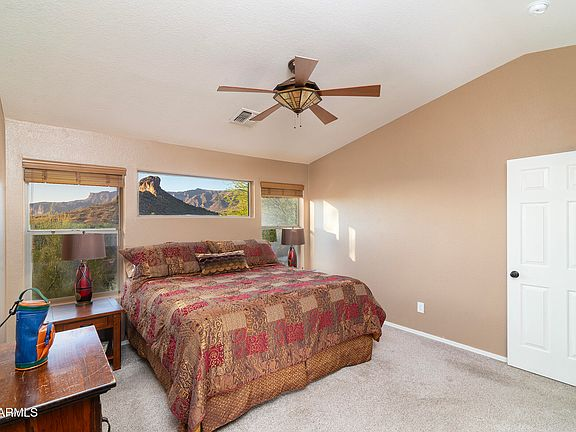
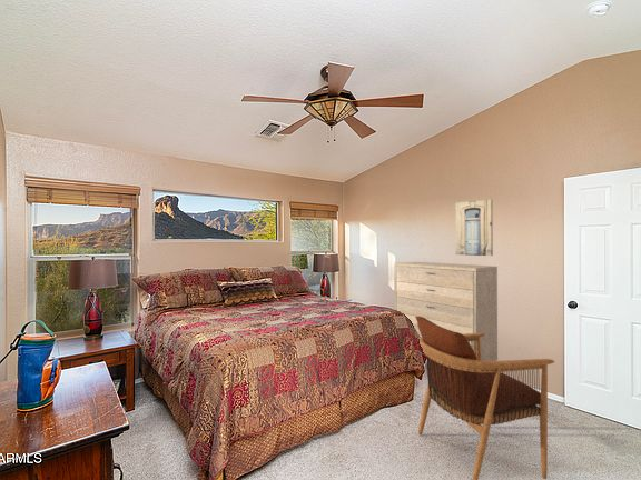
+ dresser (442, 318)
+ wall art (473, 228)
+ armchair (472, 387)
